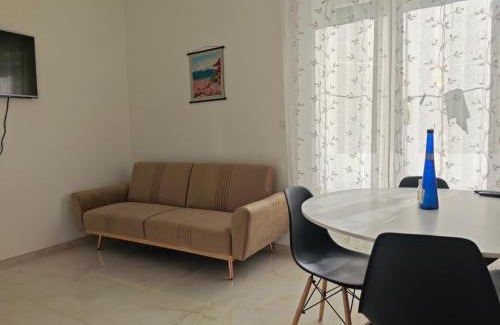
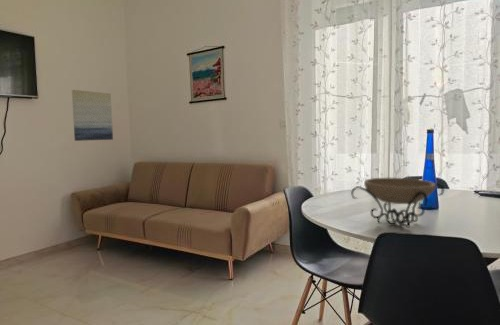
+ decorative bowl (397, 202)
+ wall art (93, 116)
